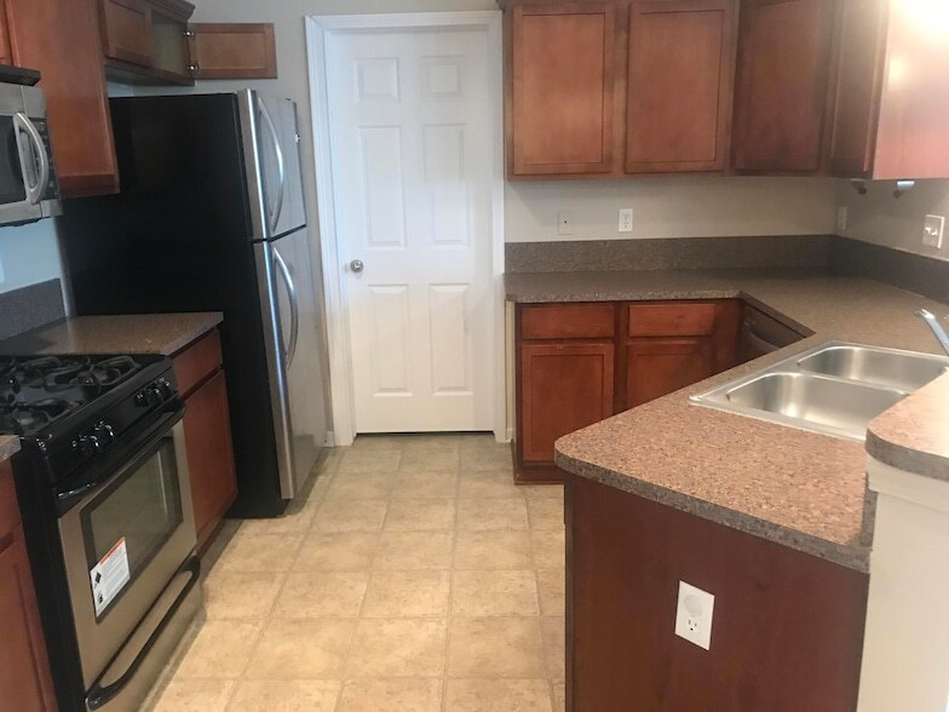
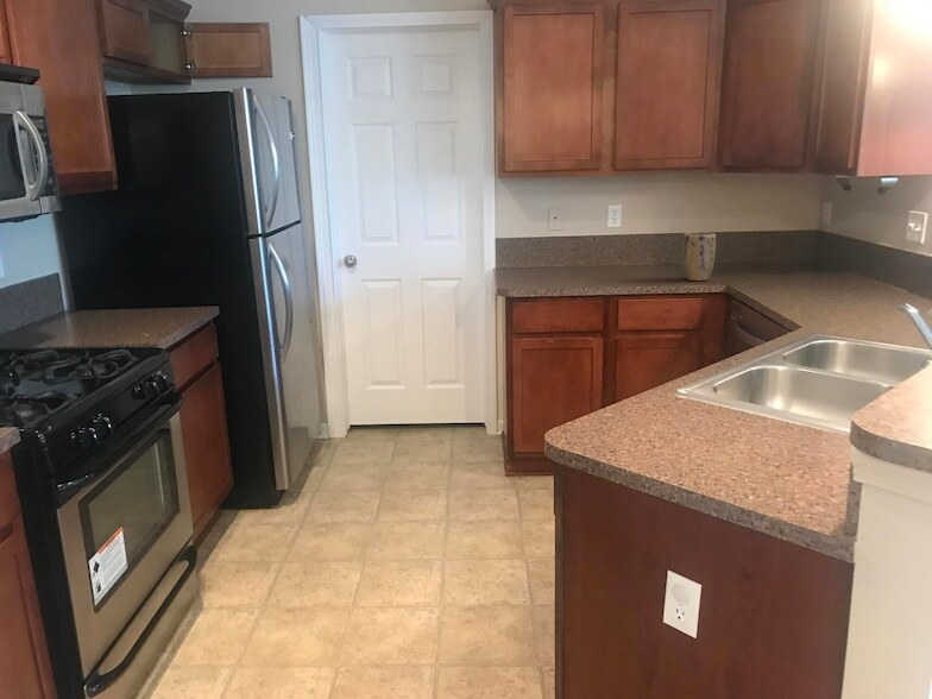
+ plant pot (698, 256)
